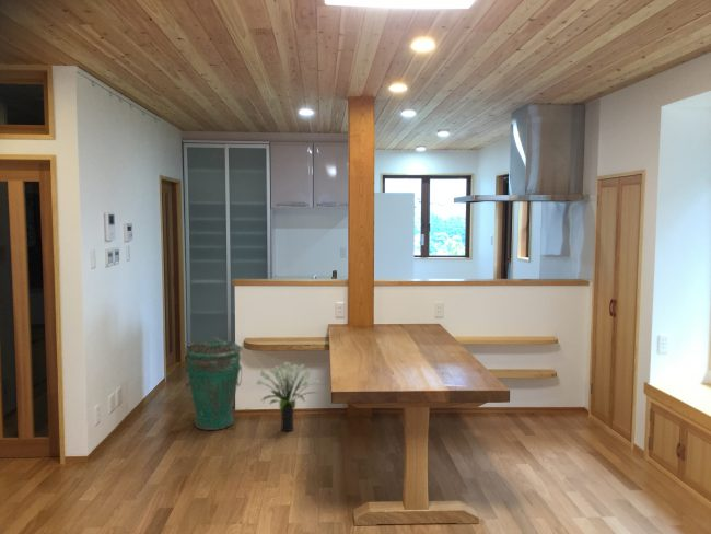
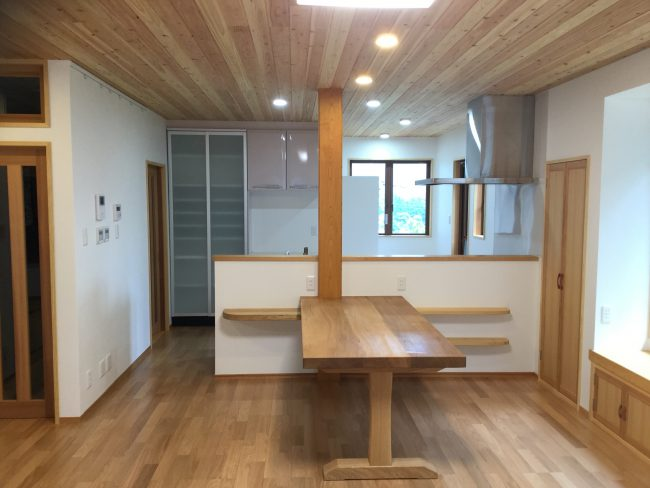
- trash can (213, 381)
- potted plant (289, 395)
